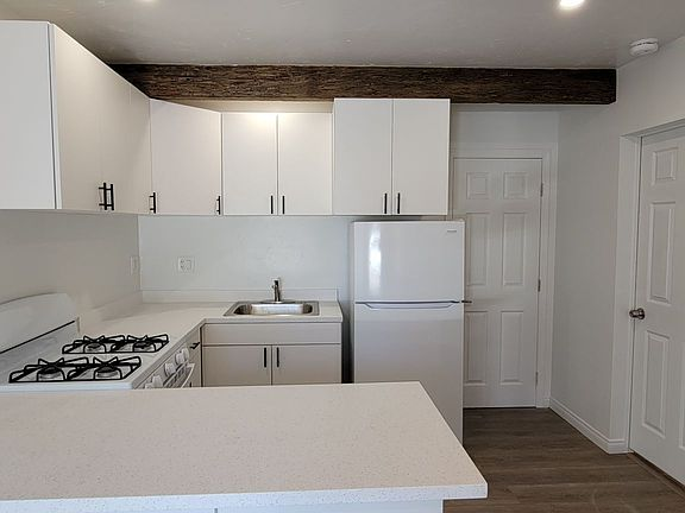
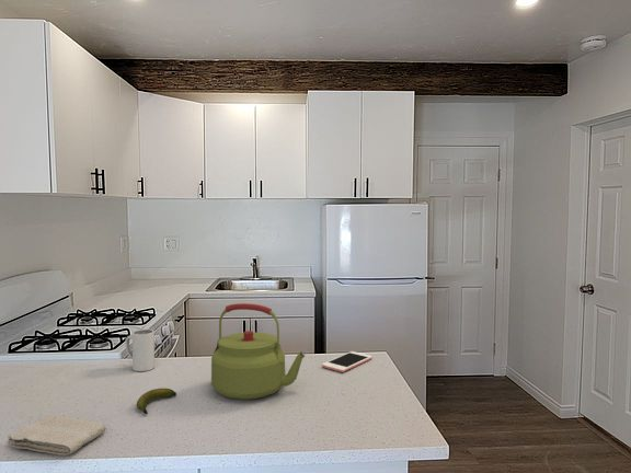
+ kettle (259, 346)
+ cell phone (347, 360)
+ banana (153, 399)
+ mug (139, 349)
+ washcloth (57, 432)
